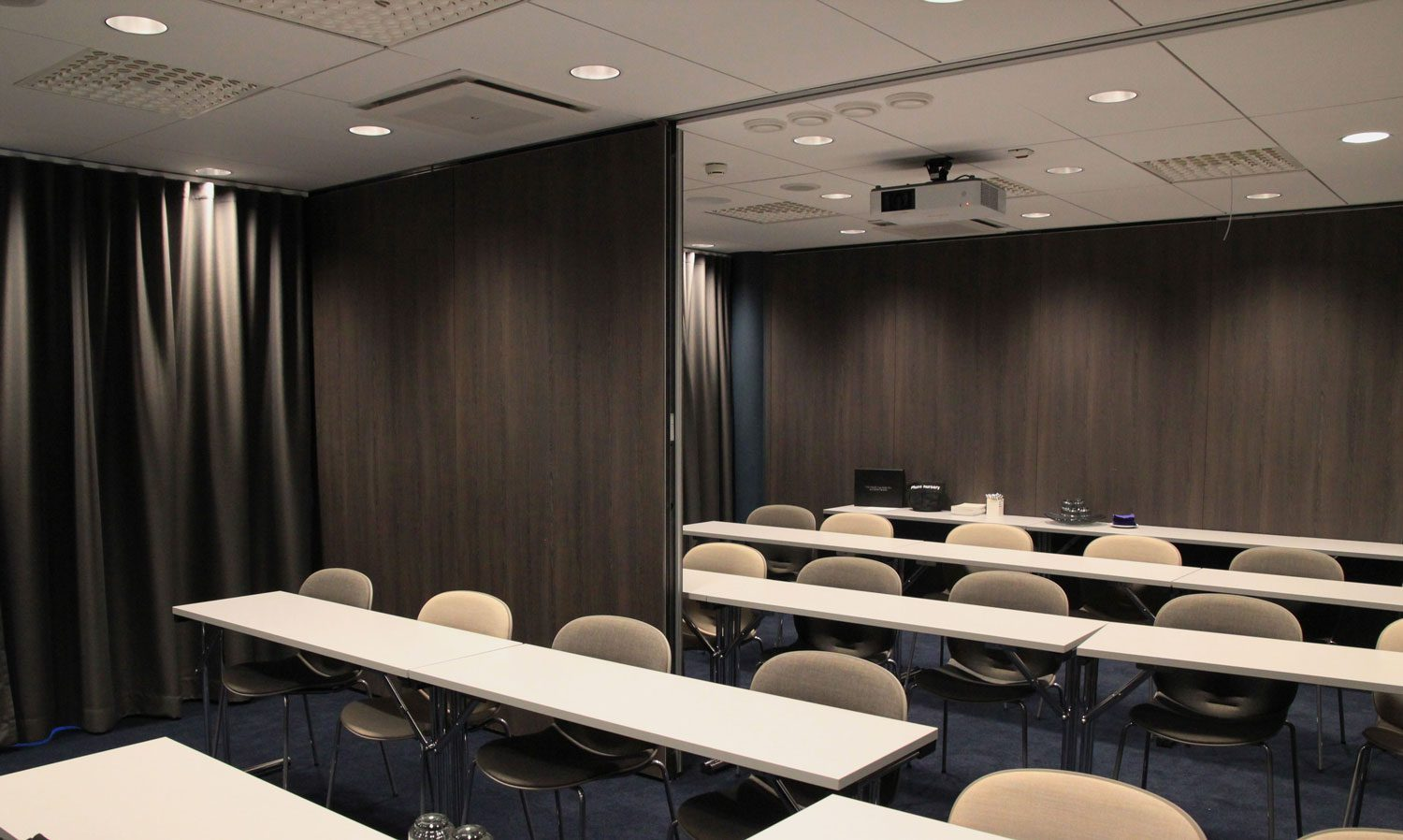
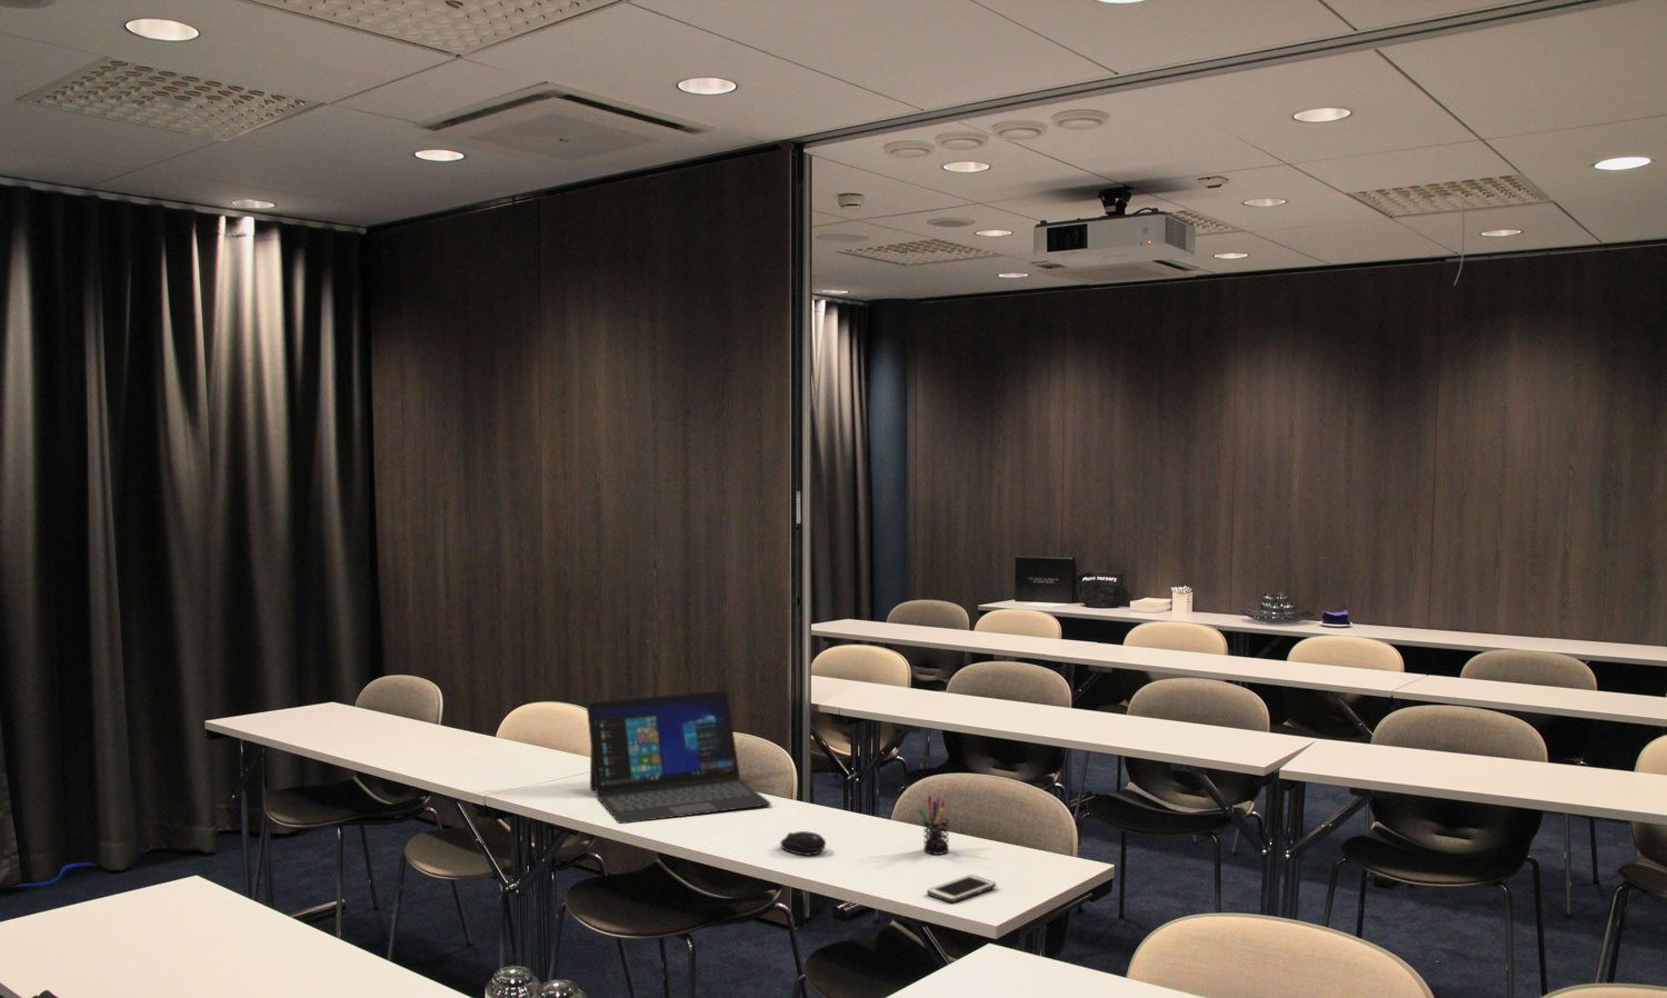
+ cell phone (961, 888)
+ computer mouse (802, 840)
+ laptop (676, 751)
+ pen holder (933, 823)
